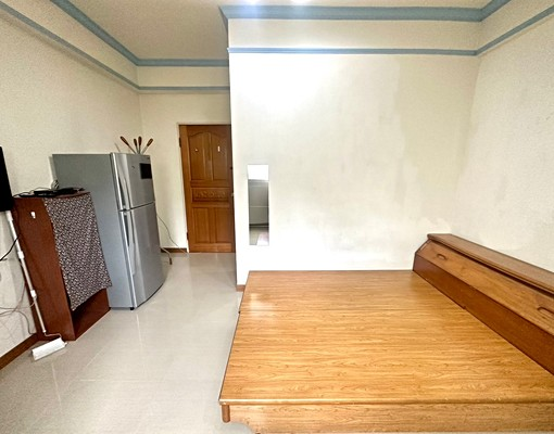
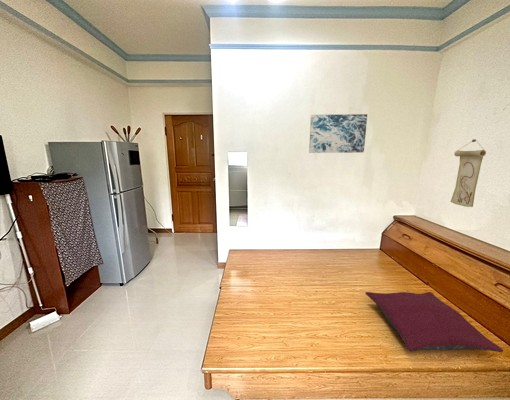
+ wall scroll (465, 173)
+ pillow (422, 316)
+ wall art (337, 134)
